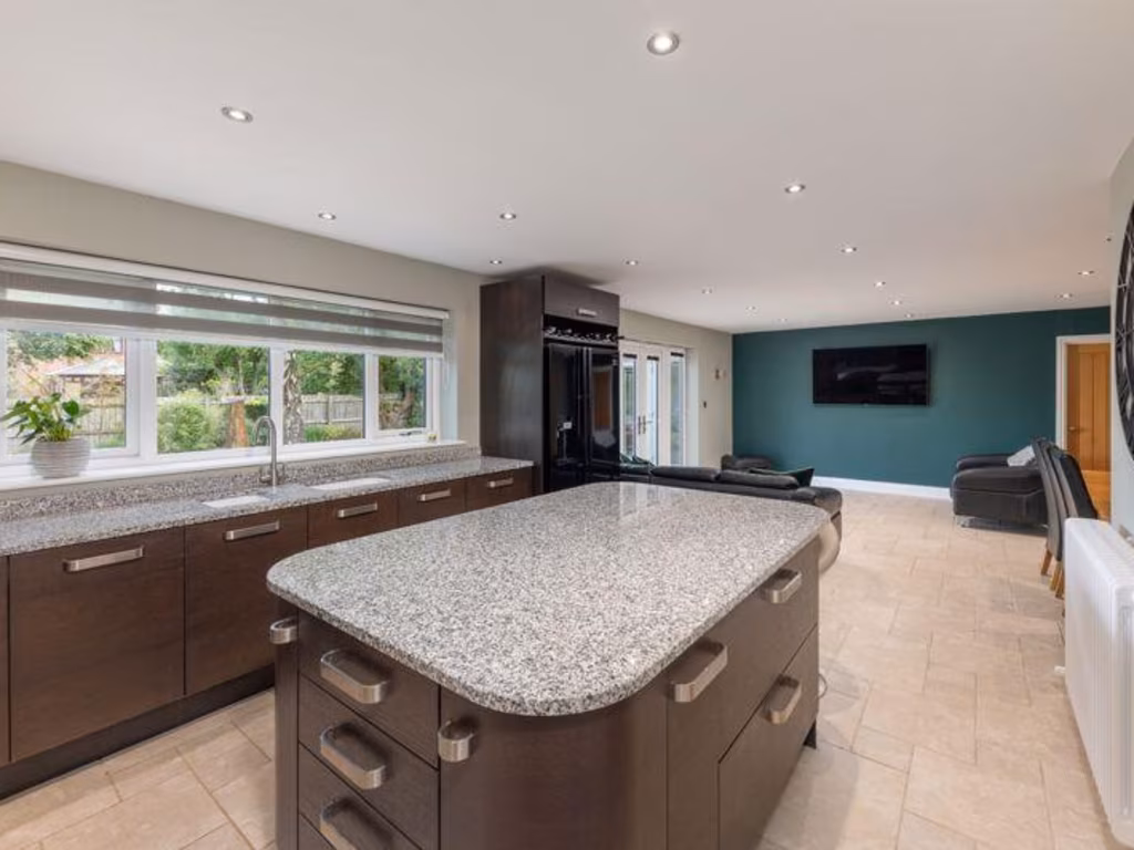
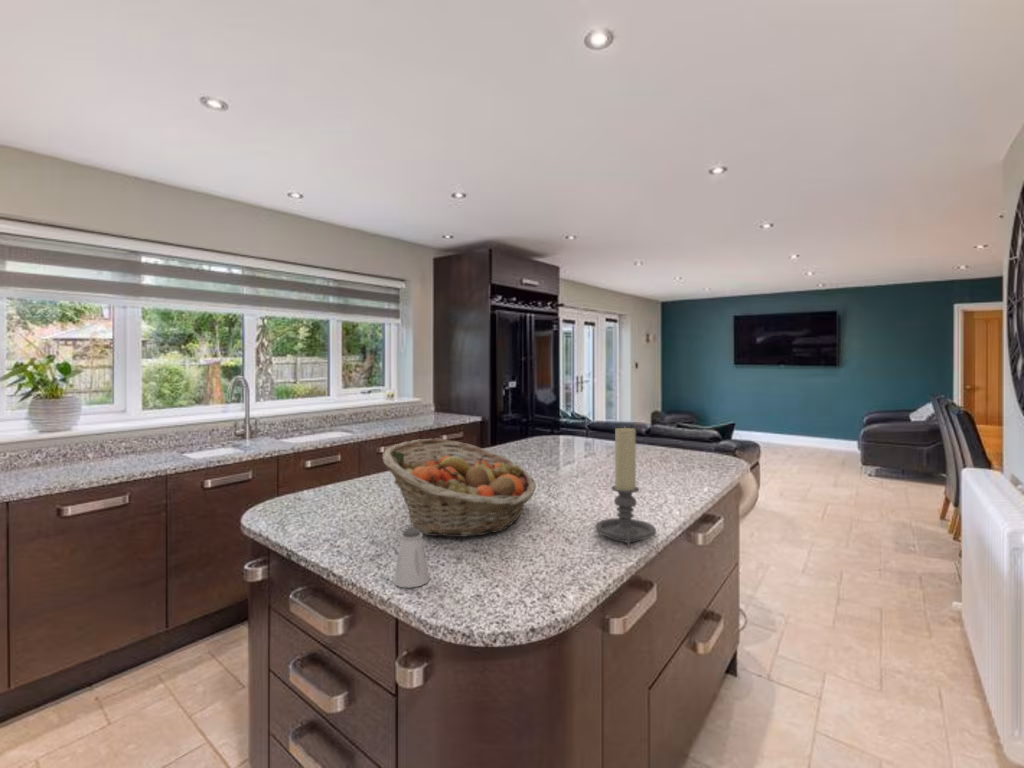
+ fruit basket (462, 481)
+ candle holder (625, 482)
+ saltshaker (411, 555)
